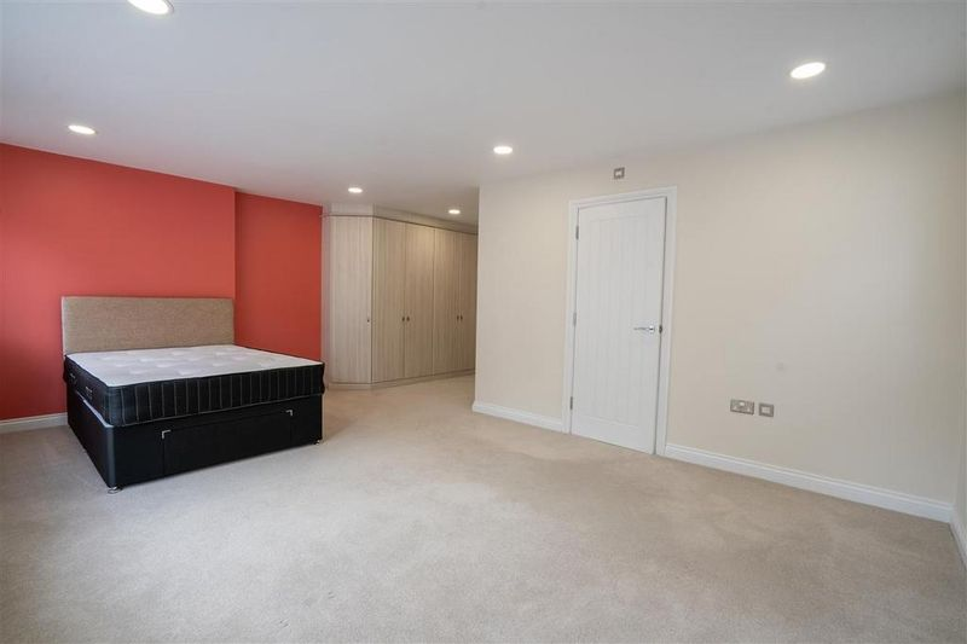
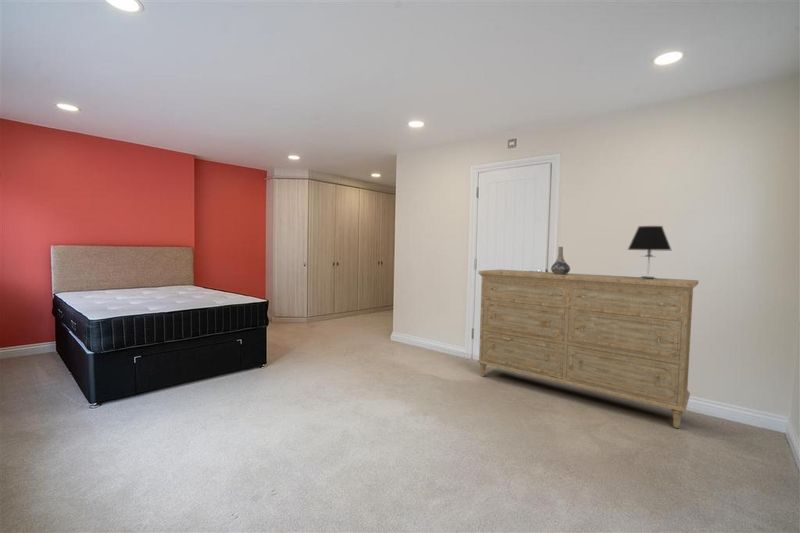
+ table lamp (648, 252)
+ decorative vase (560, 260)
+ dresser (573, 333)
